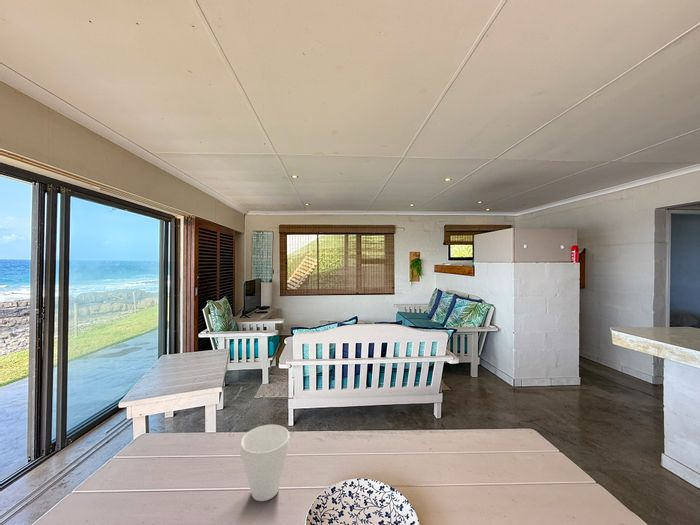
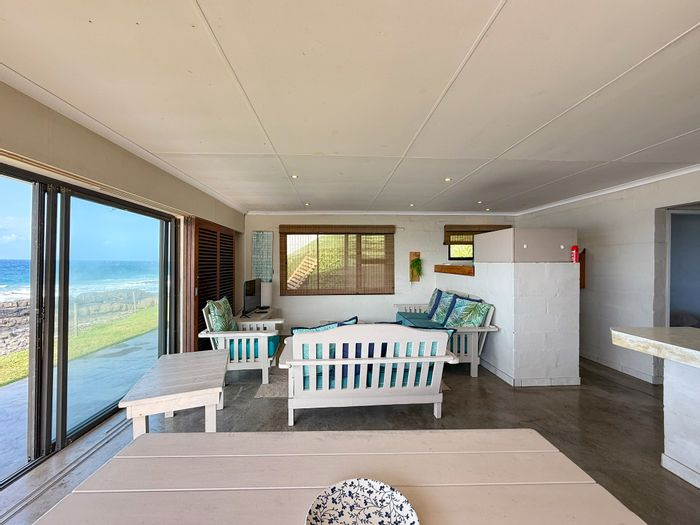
- cup (265, 463)
